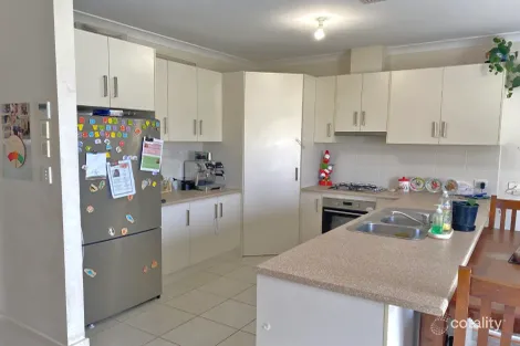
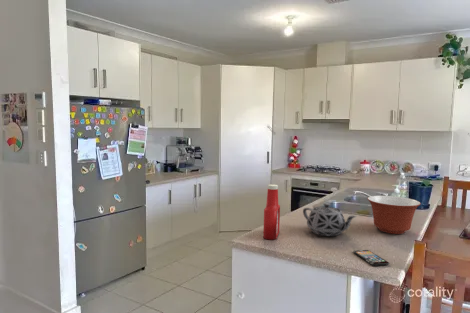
+ teapot (328, 218)
+ soap bottle (272, 210)
+ mixing bowl (392, 215)
+ smartphone (370, 257)
